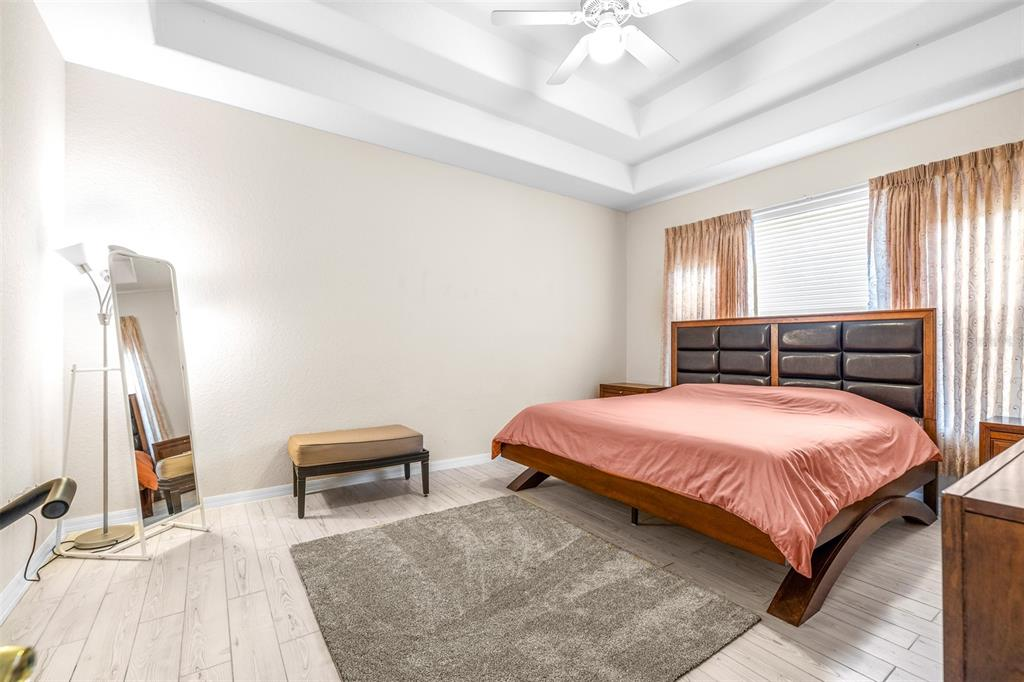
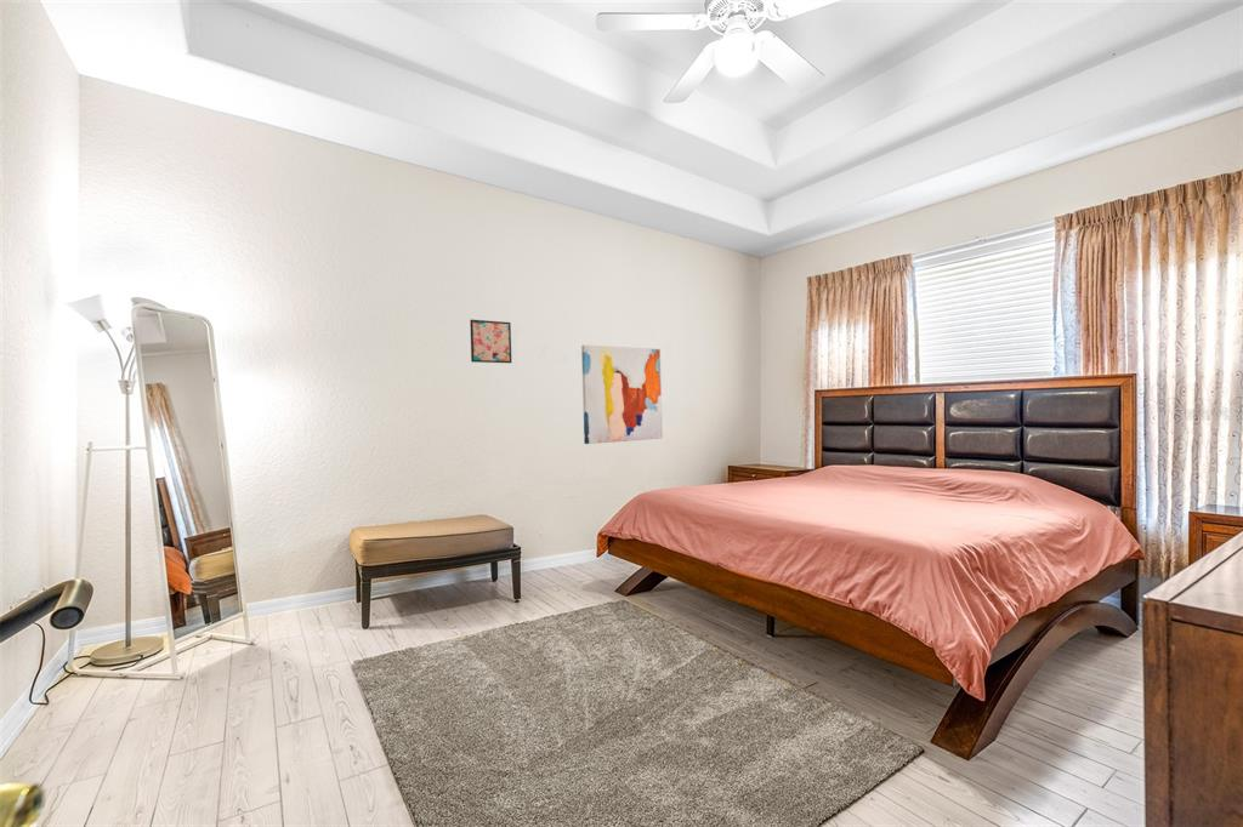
+ wall art (624, 394)
+ wall art (490, 341)
